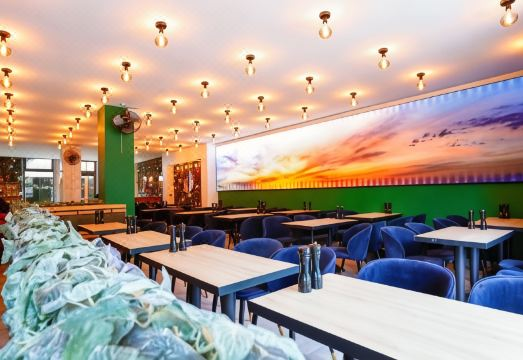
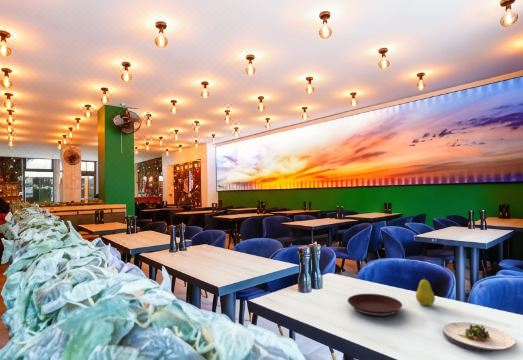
+ plate (374, 305)
+ fruit (424, 290)
+ salad plate (476, 331)
